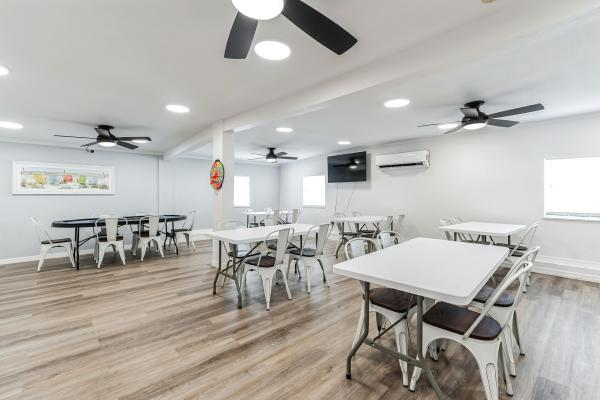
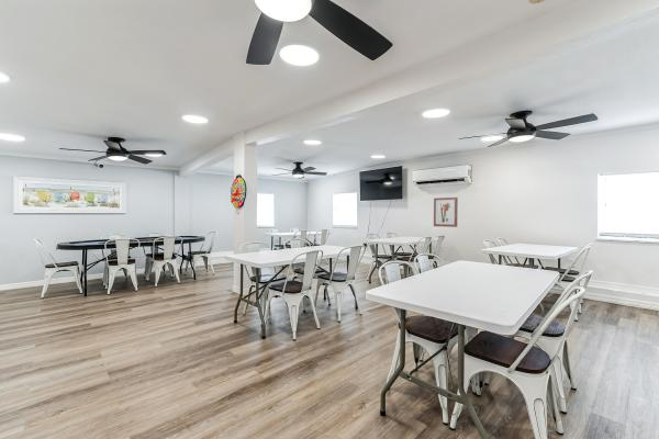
+ wall art (445, 212)
